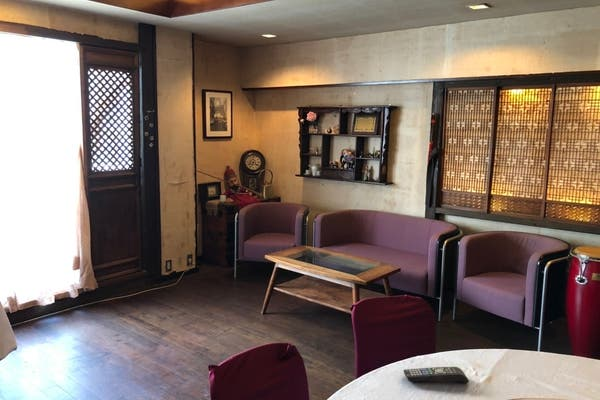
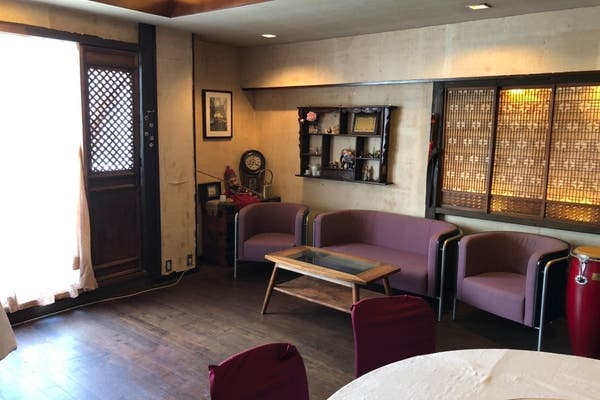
- remote control (435, 374)
